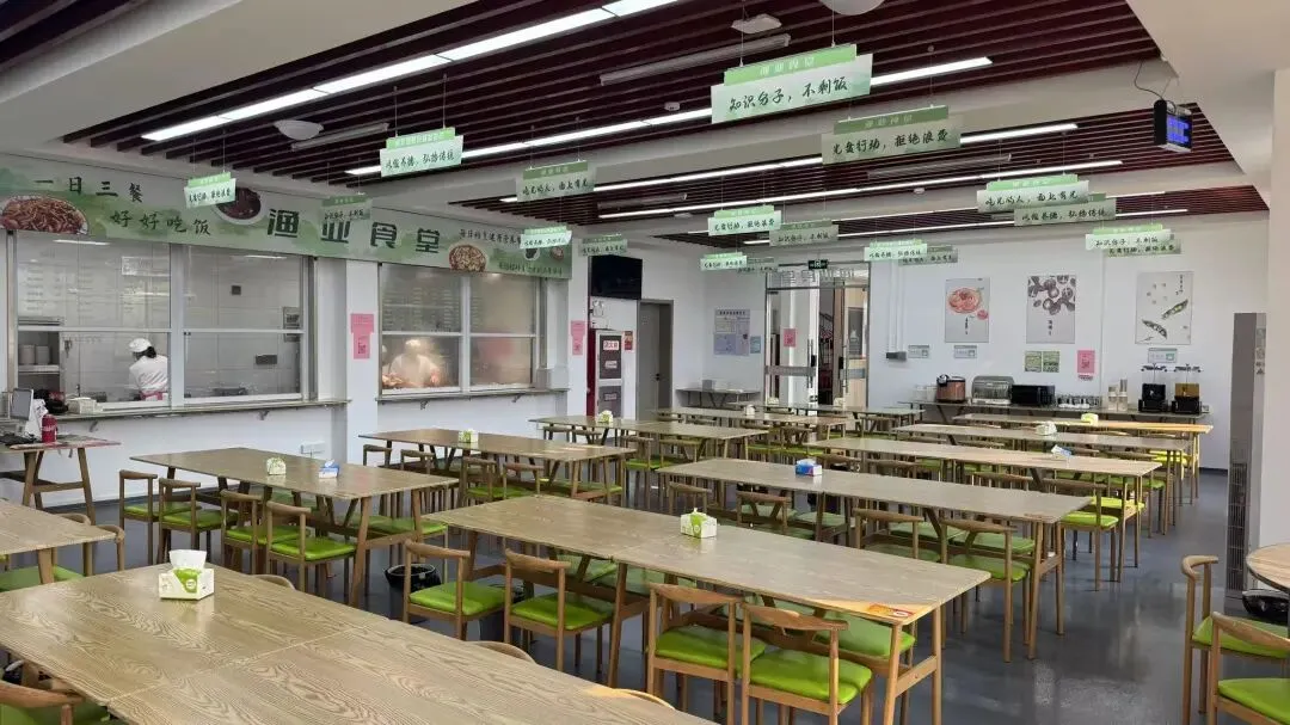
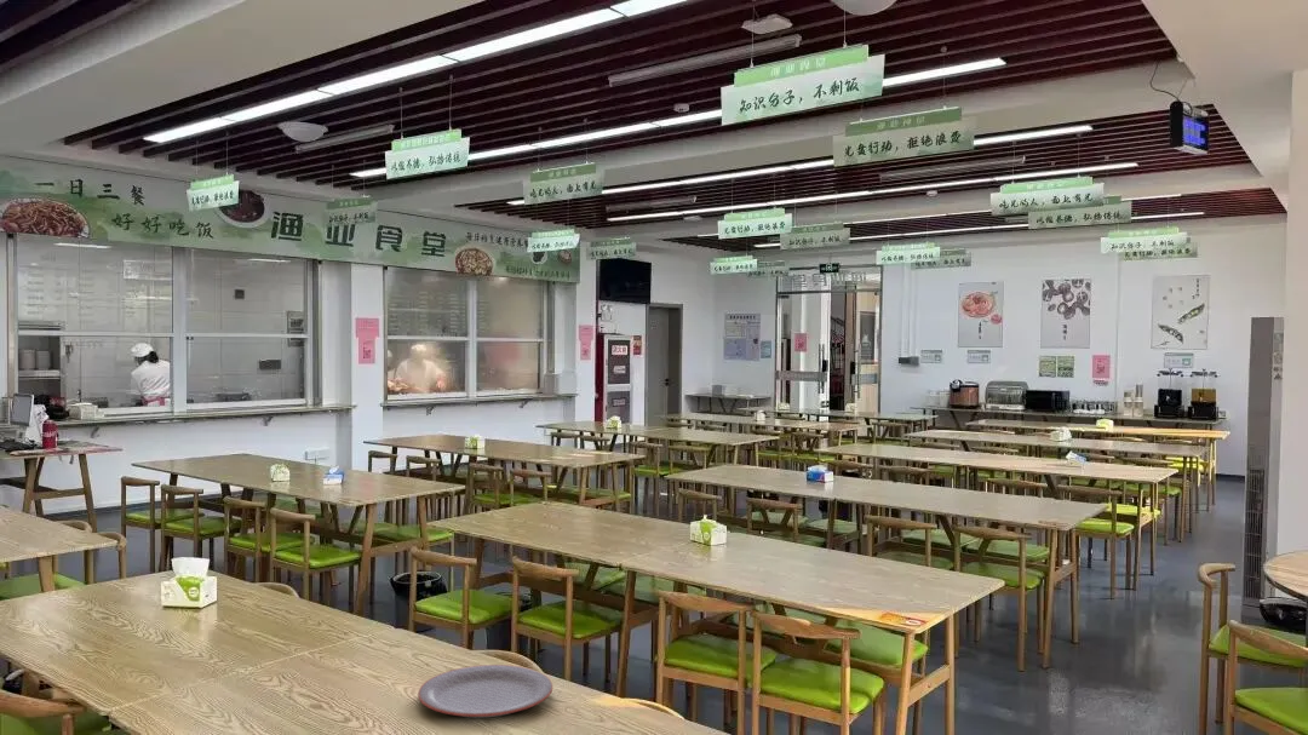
+ plate (486, 693)
